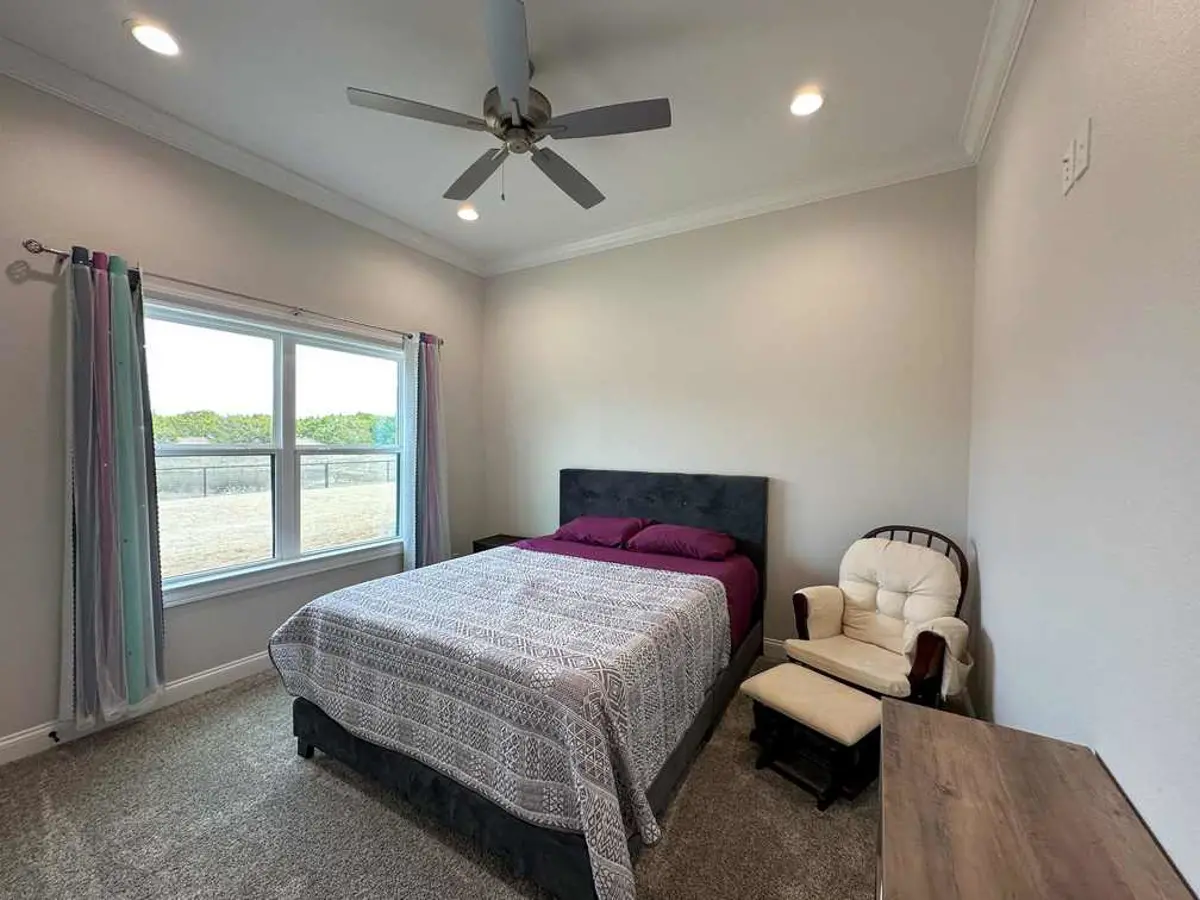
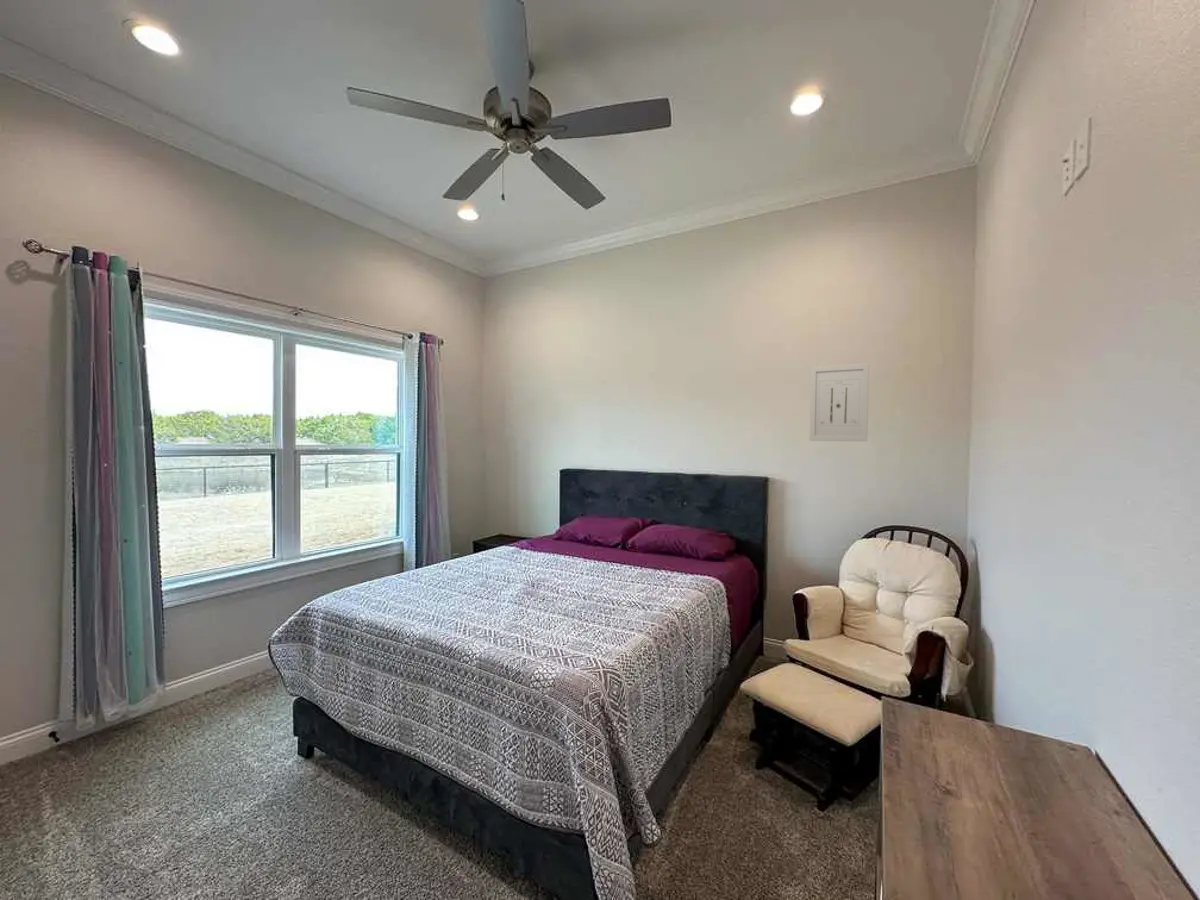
+ wall art (838, 403)
